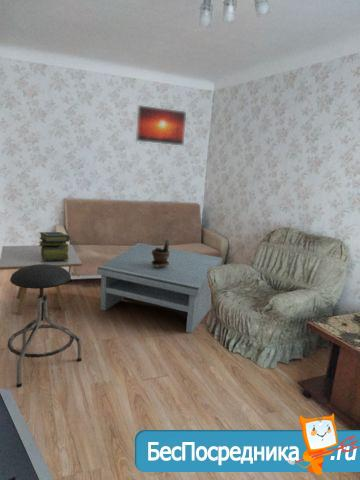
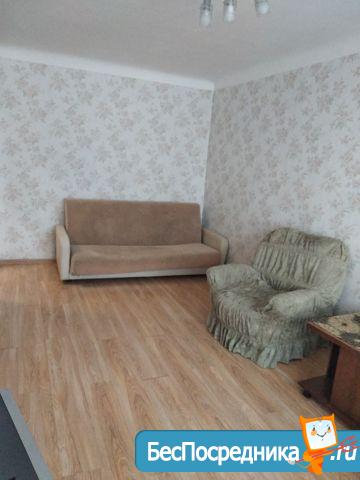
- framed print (161, 126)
- coffee table (162, 282)
- stool (39, 319)
- stack of books (53, 244)
- side table (36, 264)
- potted plant (161, 249)
